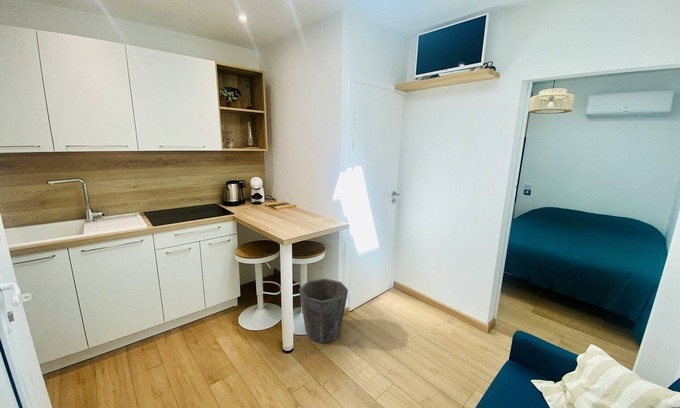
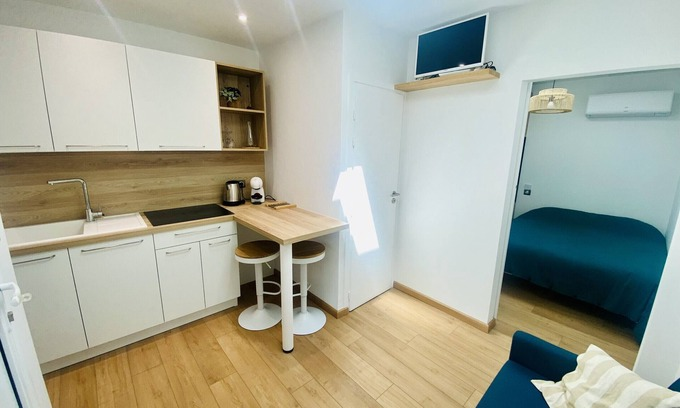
- waste bin (323, 310)
